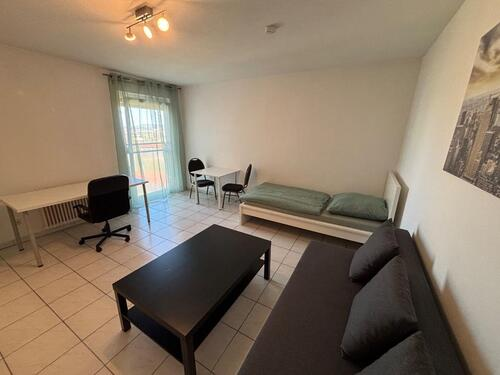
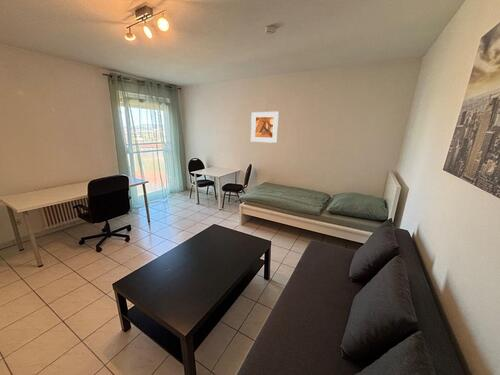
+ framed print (264, 127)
